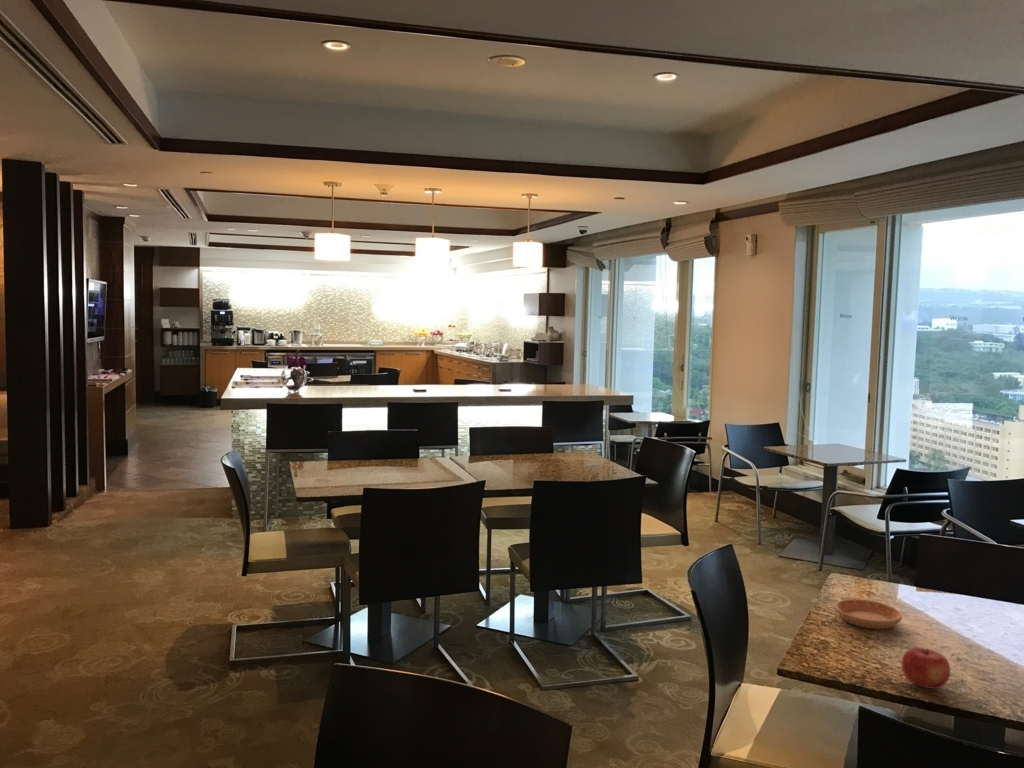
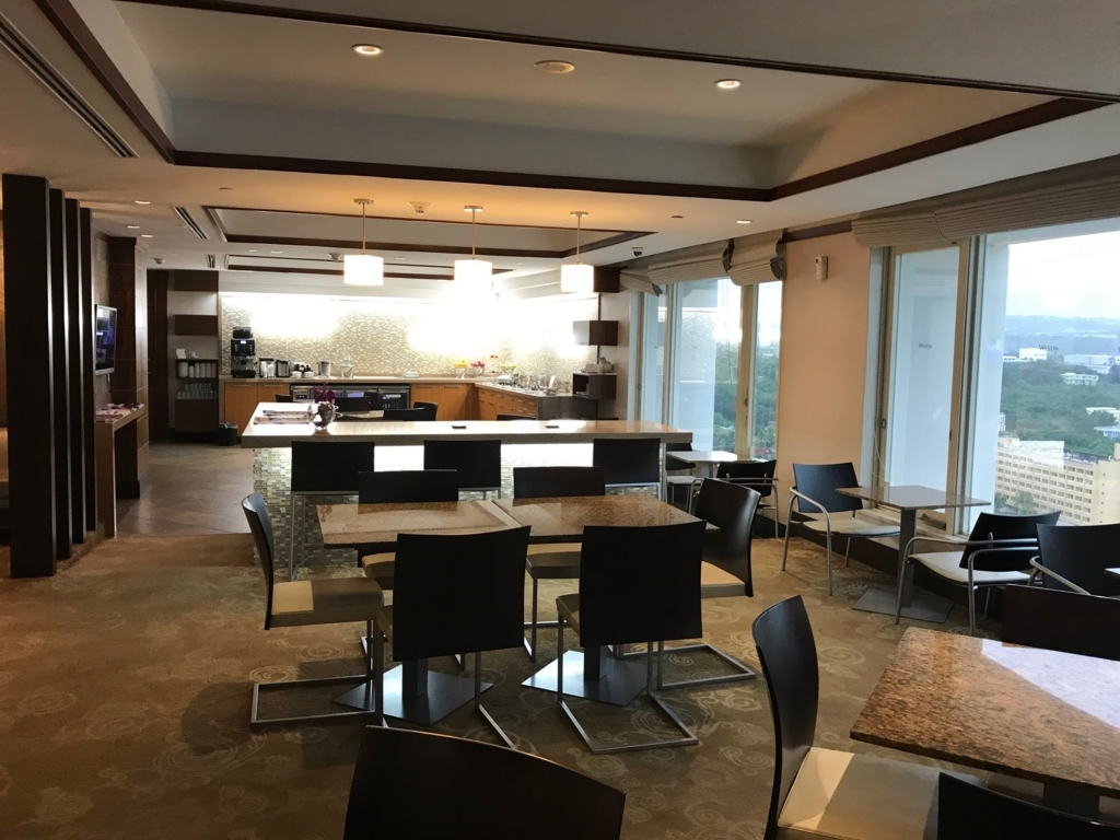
- fruit (925, 665)
- saucer (867, 614)
